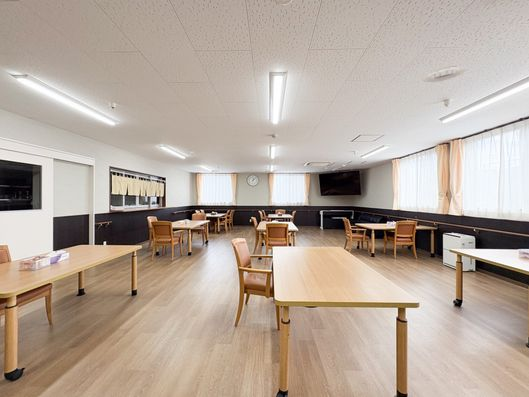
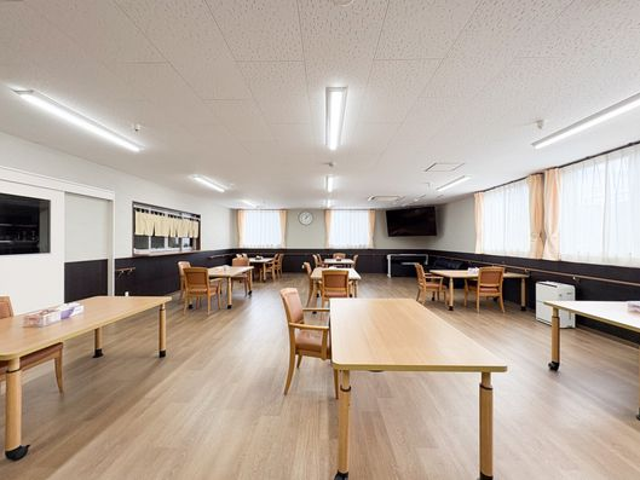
- ceiling vent (443, 75)
